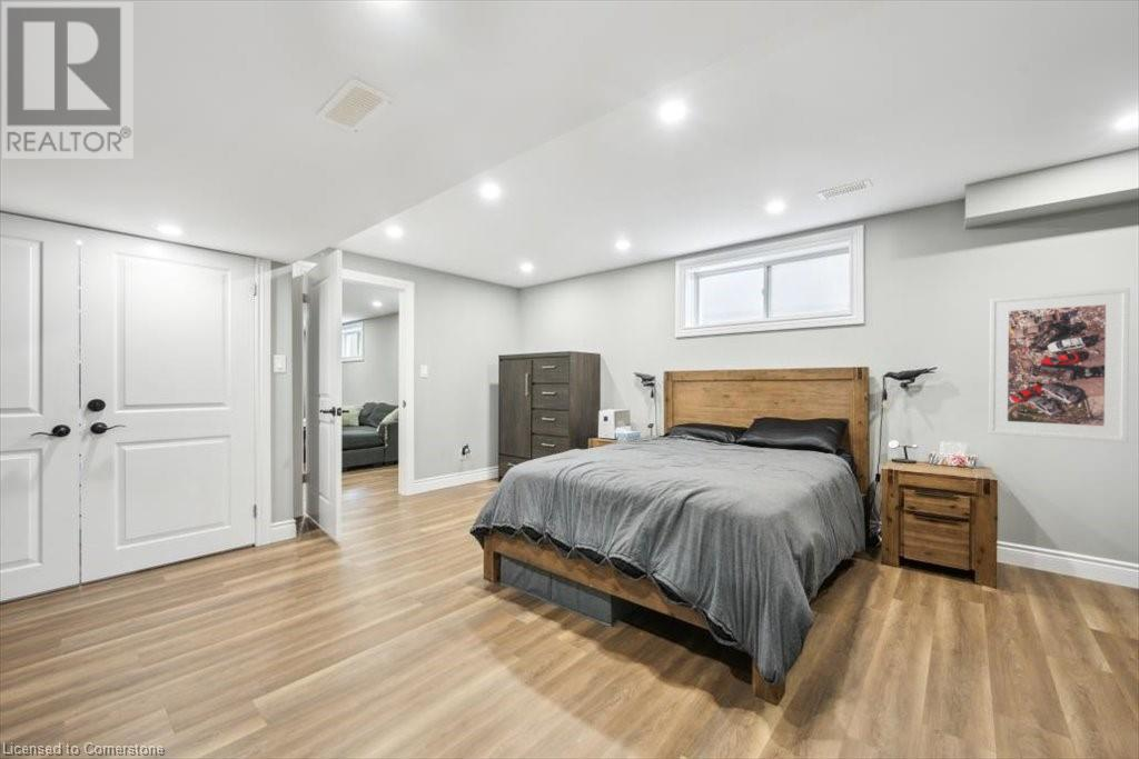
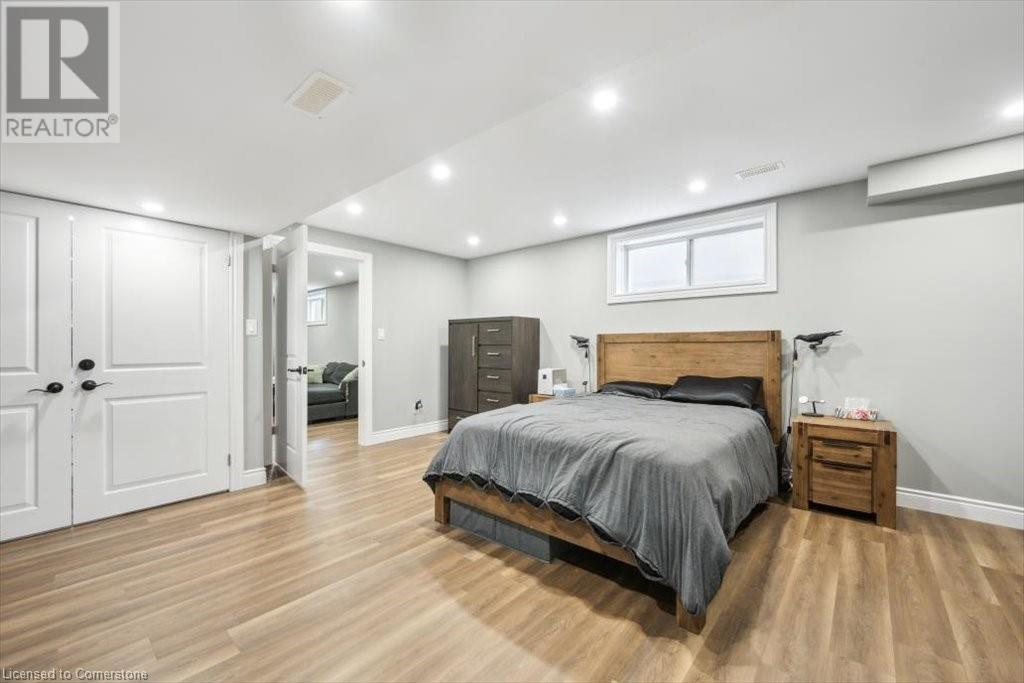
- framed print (1053, 366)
